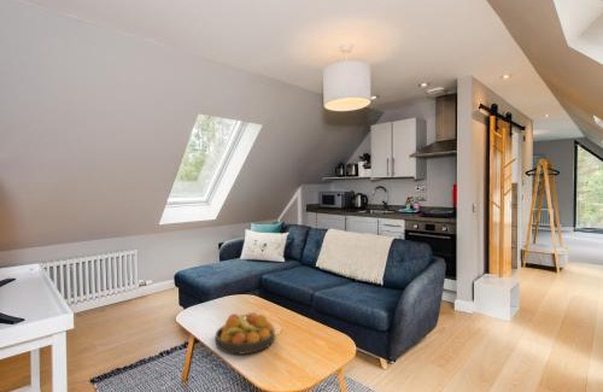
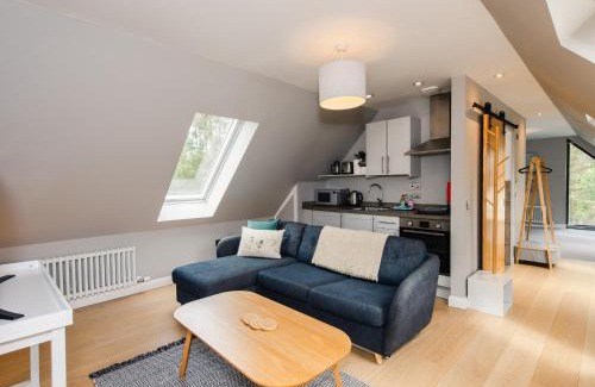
- fruit bowl (245, 327)
